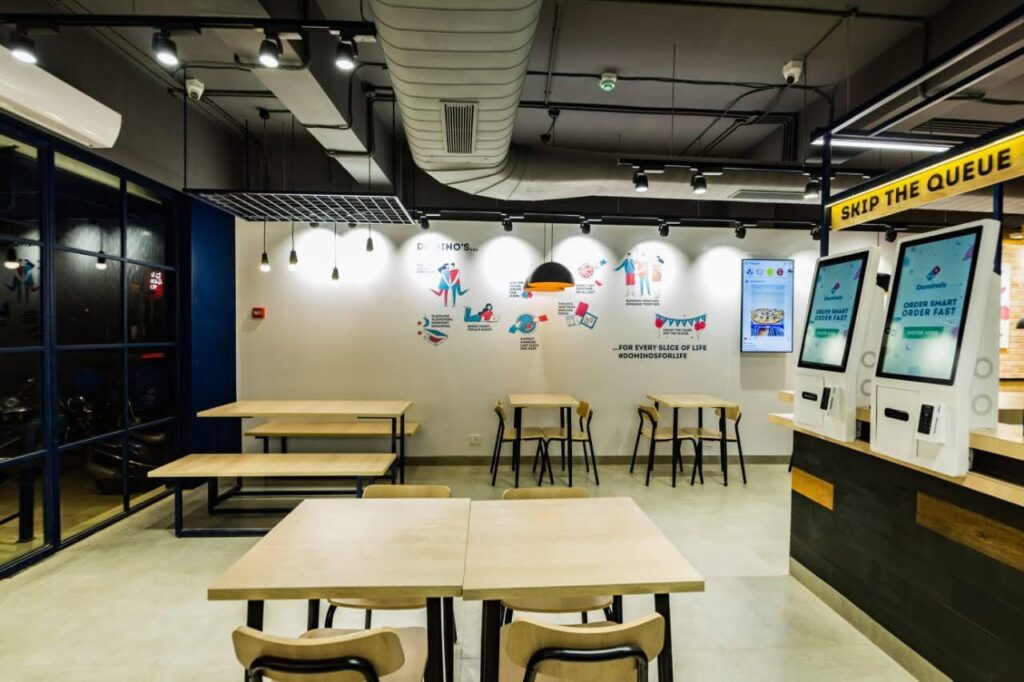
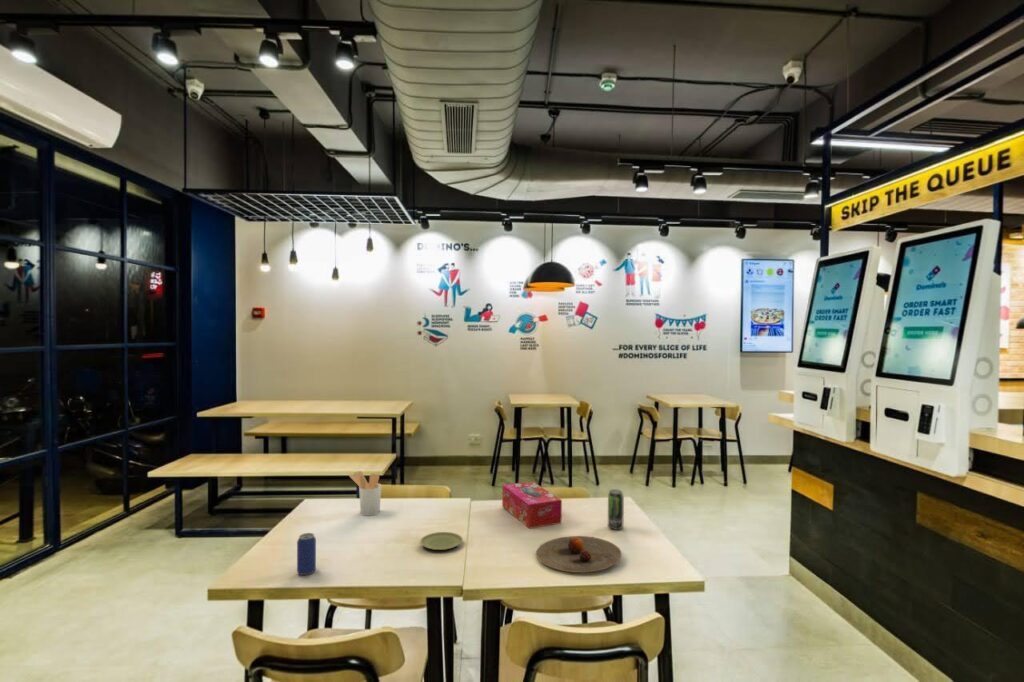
+ beverage can (306, 553)
+ utensil holder (365, 492)
+ plate (441, 542)
+ beverage can (615, 509)
+ plate (578, 549)
+ tissue box (530, 503)
